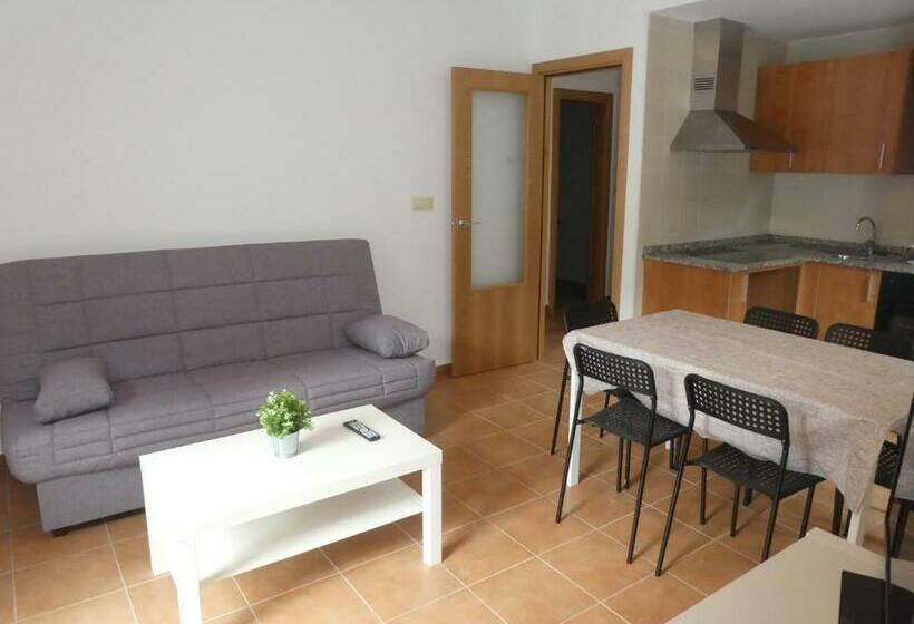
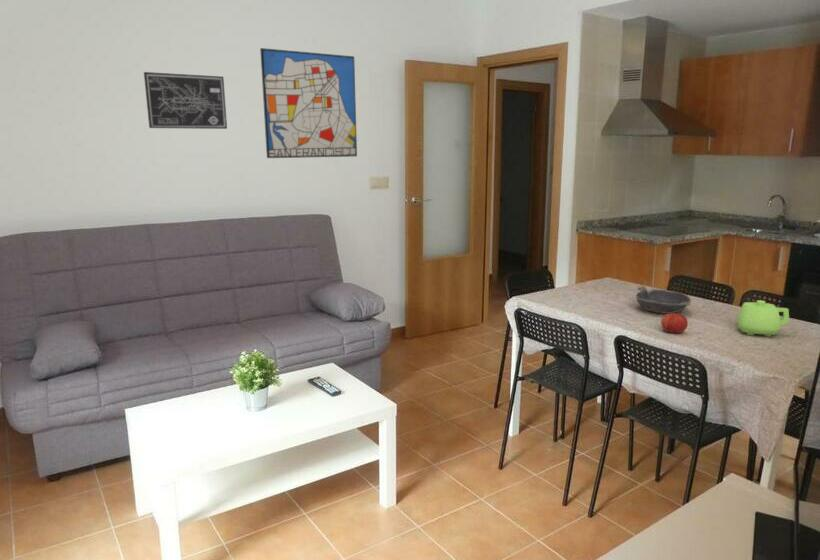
+ fruit (674, 322)
+ wall art (187, 101)
+ bowl (661, 300)
+ teapot (762, 315)
+ wall art (311, 105)
